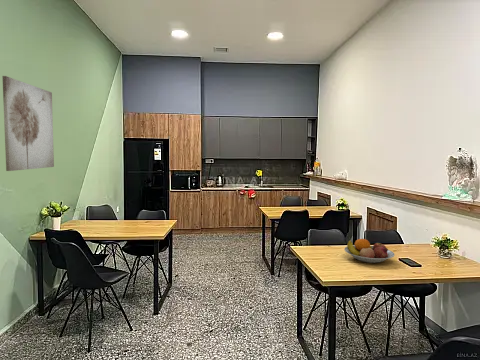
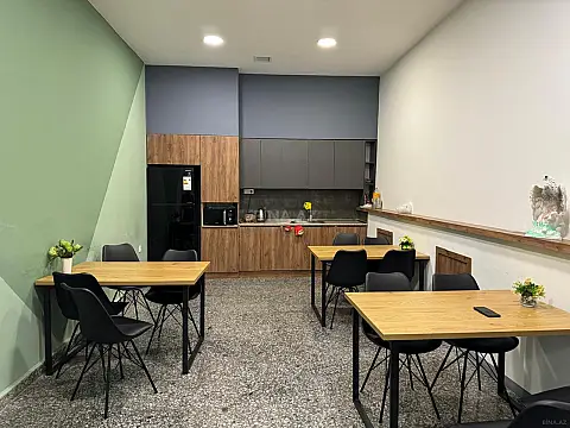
- fruit bowl (368, 249)
- wall art (31, 127)
